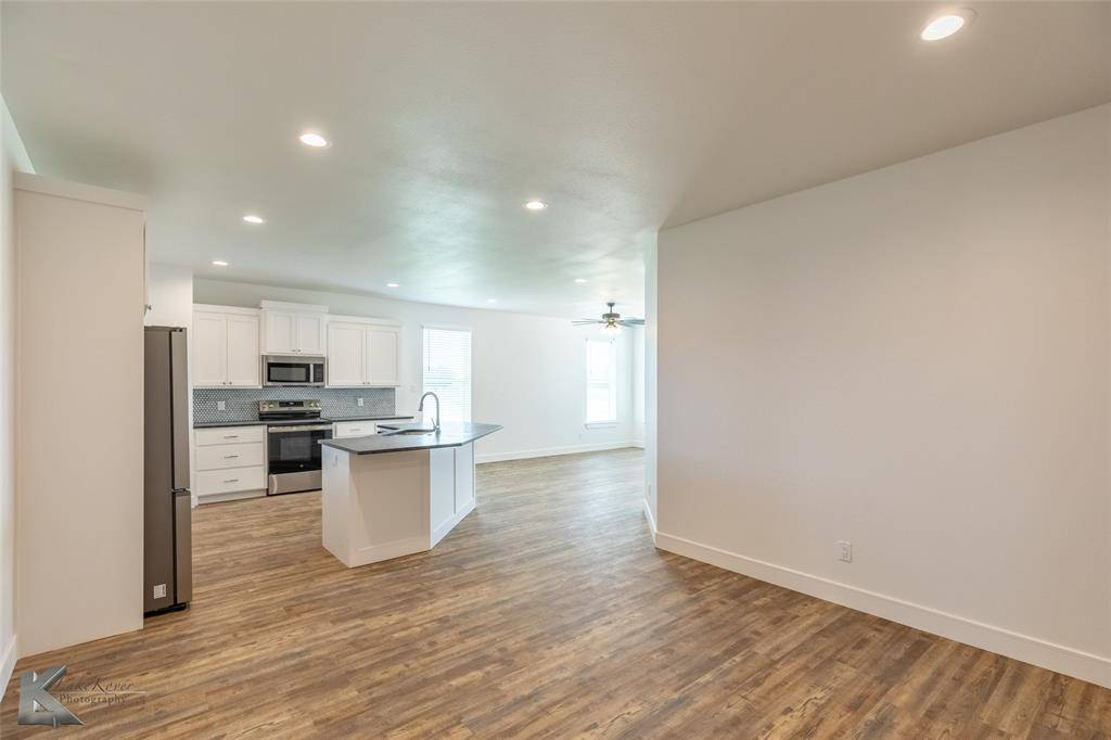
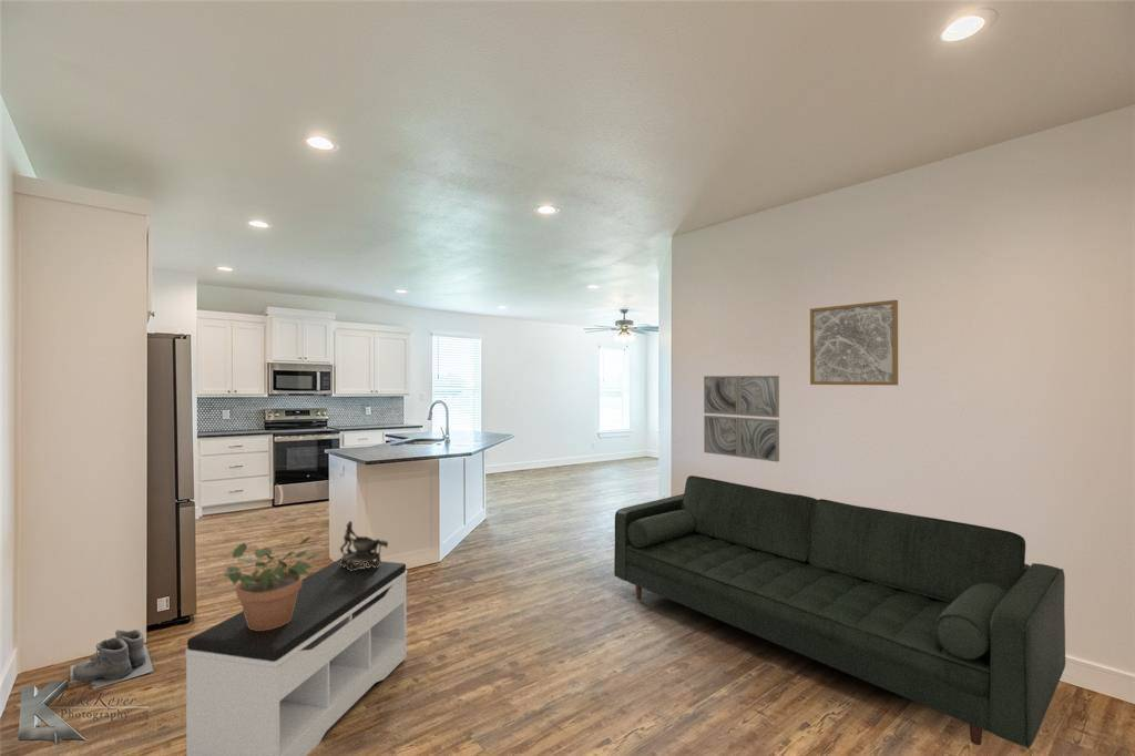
+ boots (111, 651)
+ decorative bowl (365, 543)
+ wall art (739, 415)
+ sofa (797, 568)
+ potted plant (275, 579)
+ bench (315, 648)
+ wall art (851, 345)
